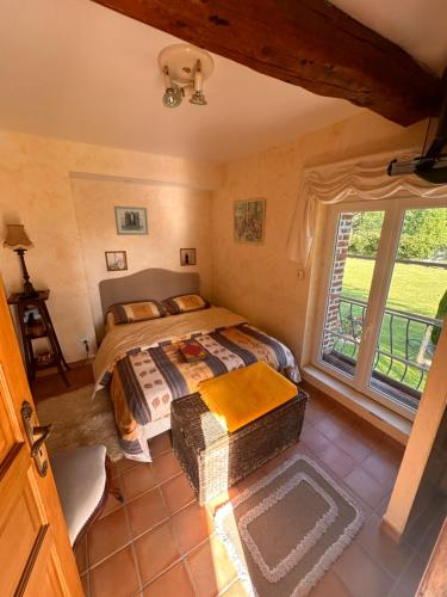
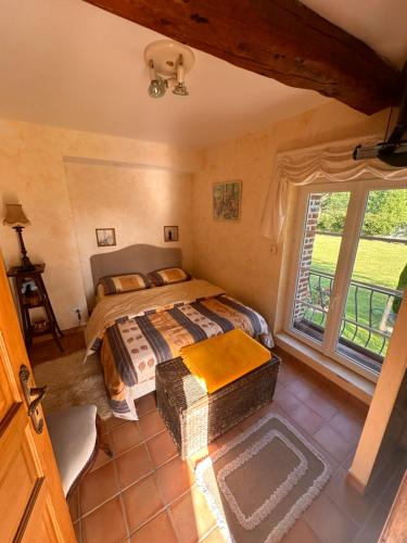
- hardback book (192, 351)
- wall art (131, 221)
